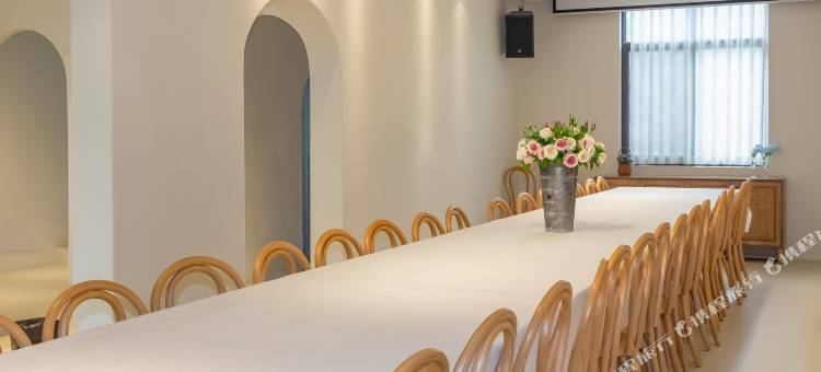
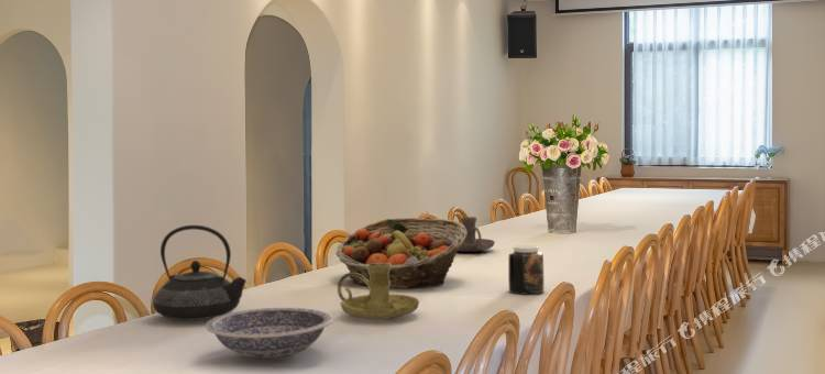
+ jar (526, 268)
+ fruit basket (400, 251)
+ teapot (200, 272)
+ candle holder (471, 234)
+ candle holder (372, 288)
+ bowl (270, 337)
